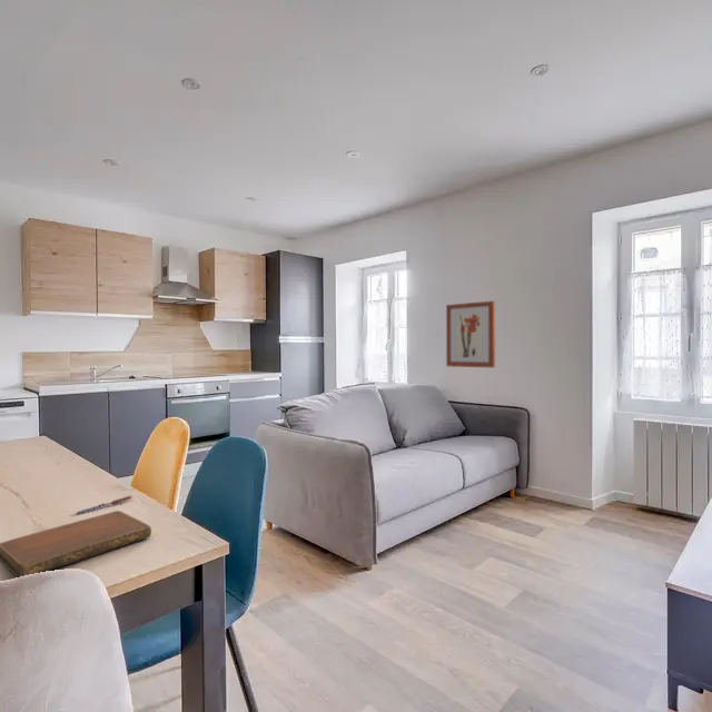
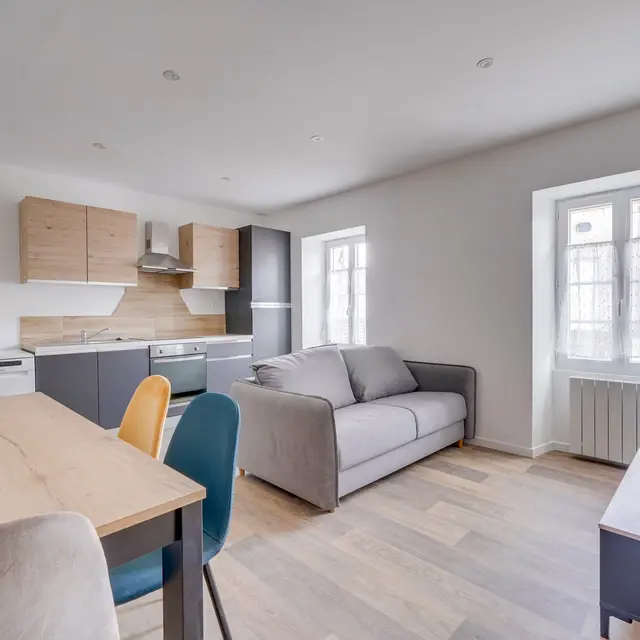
- pen (105, 504)
- notebook (77, 540)
- wall art (469, 335)
